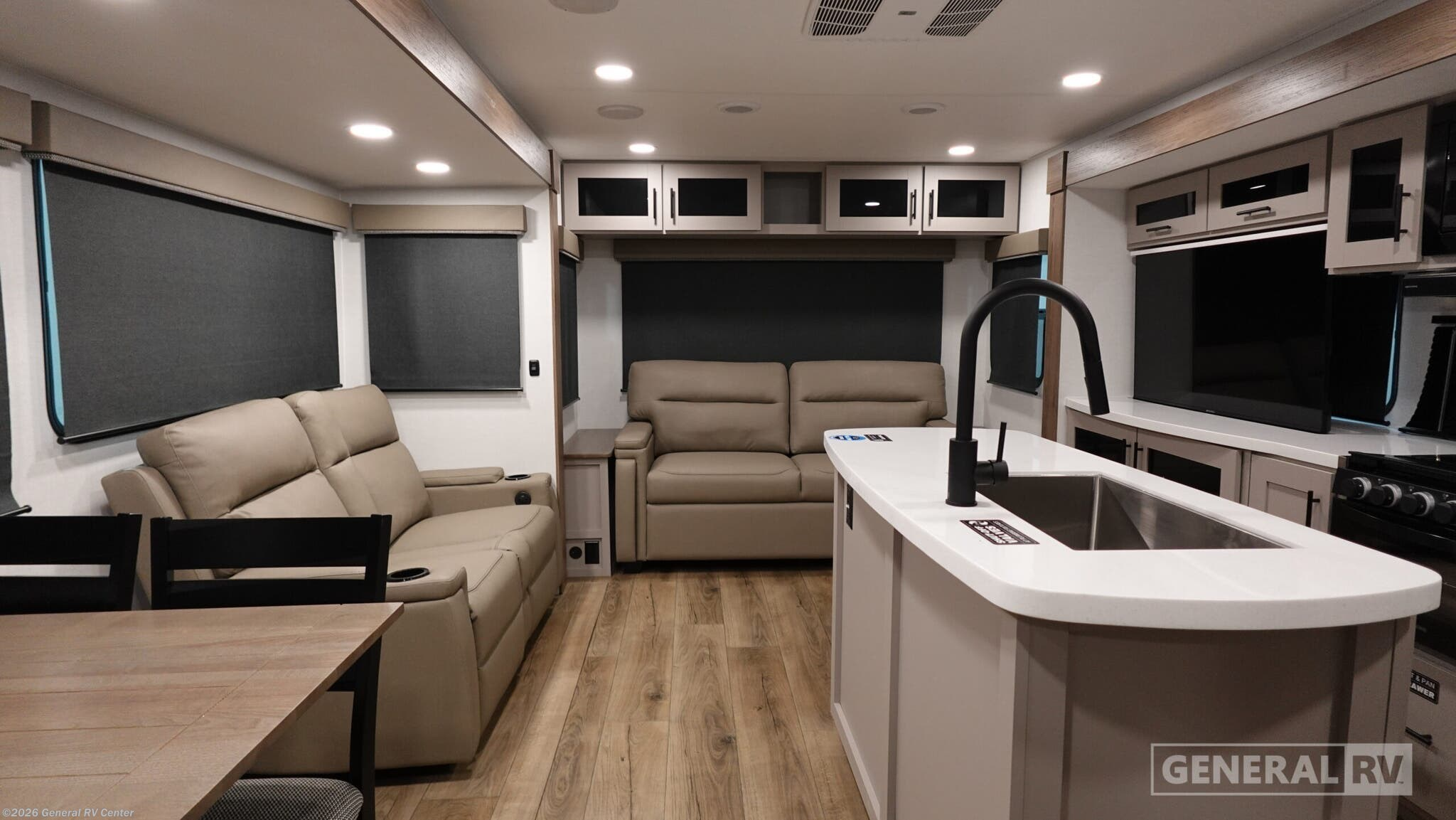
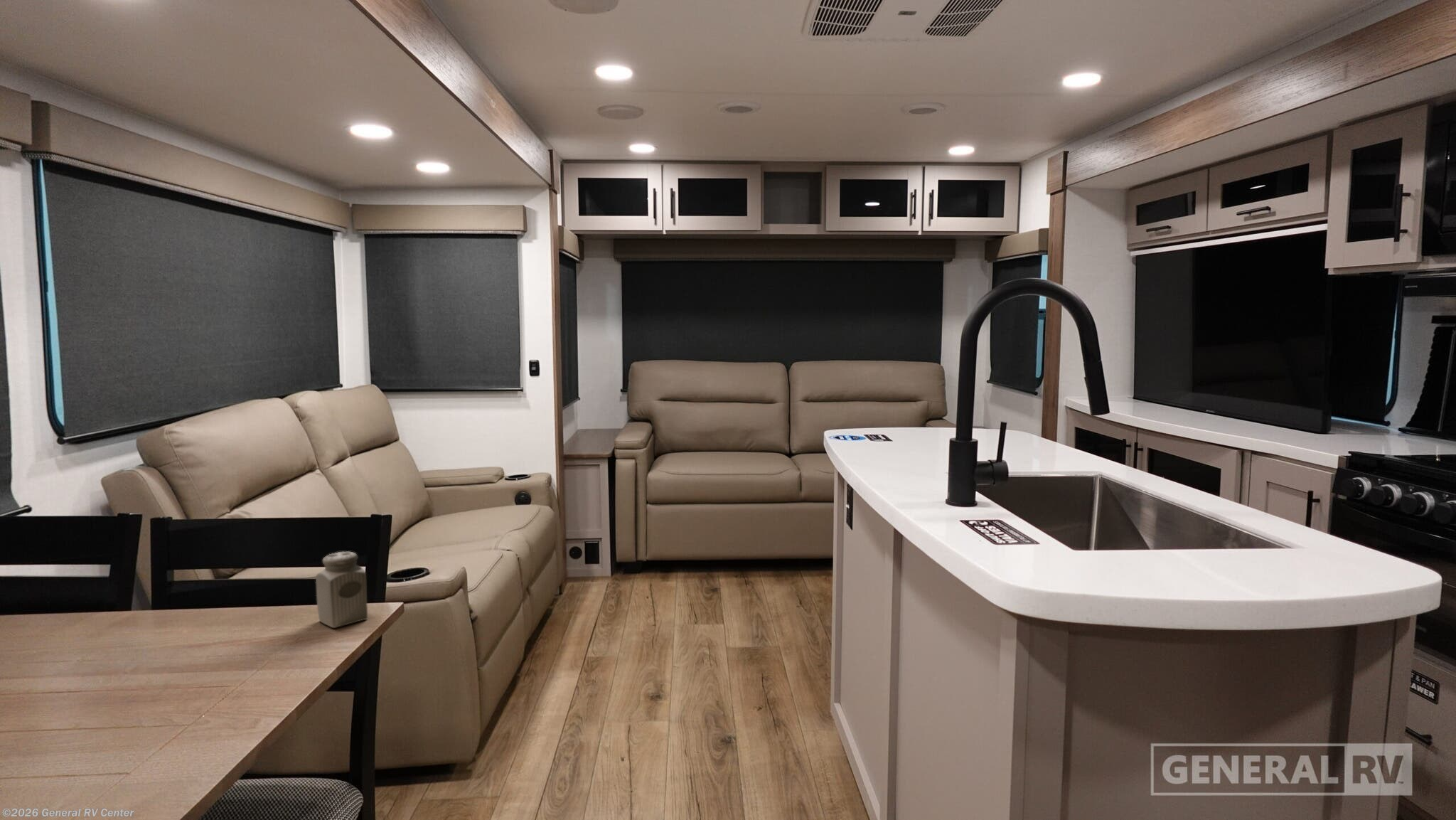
+ salt shaker (341, 587)
